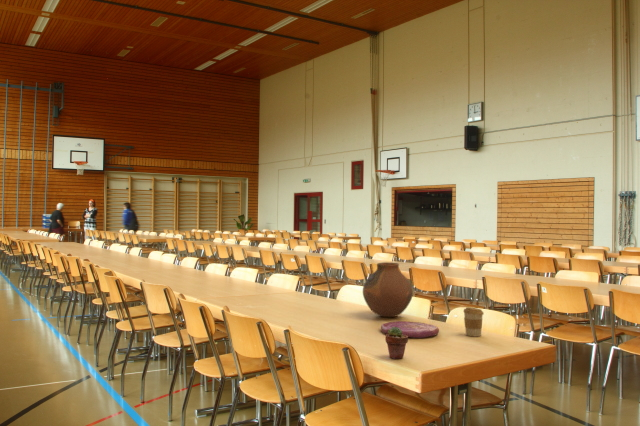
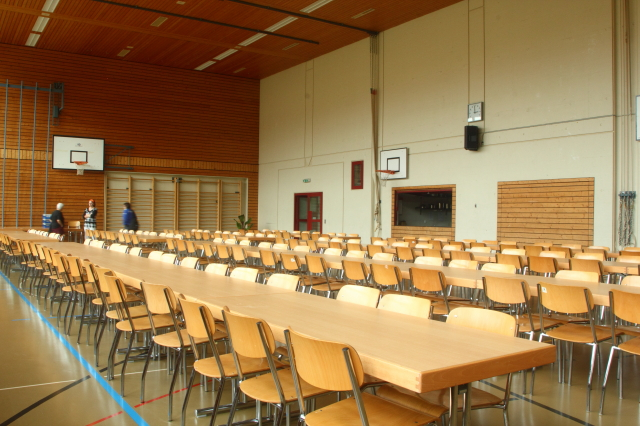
- vase (387, 289)
- coffee cup (473, 321)
- plate (409, 328)
- potted succulent (396, 341)
